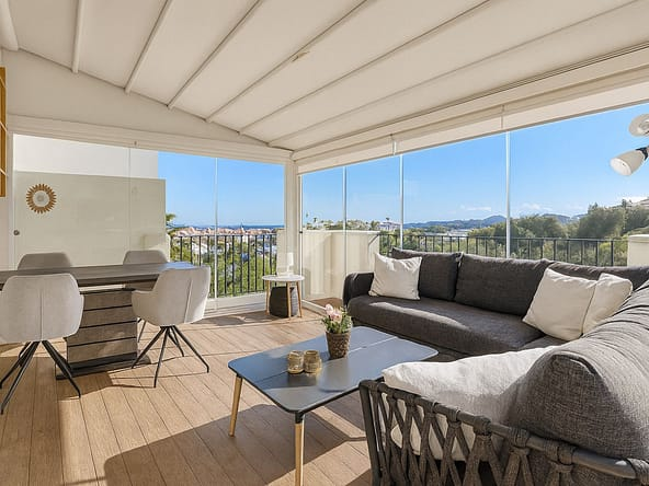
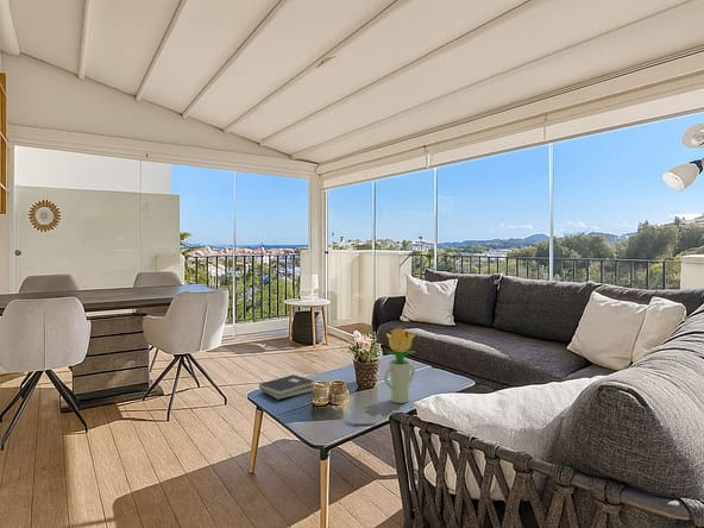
+ hardback book (287, 386)
+ potted flower (400, 365)
